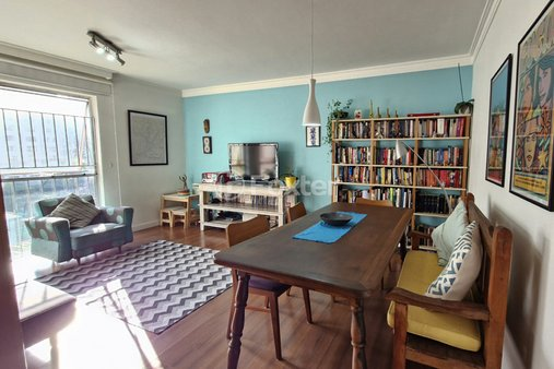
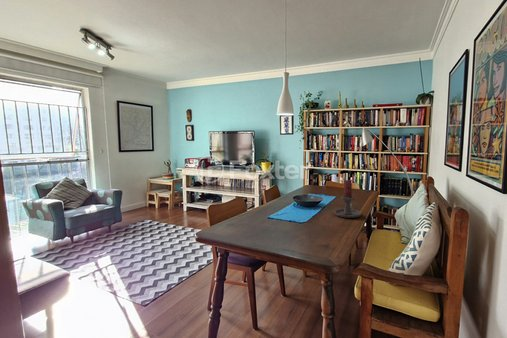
+ candle holder (348, 196)
